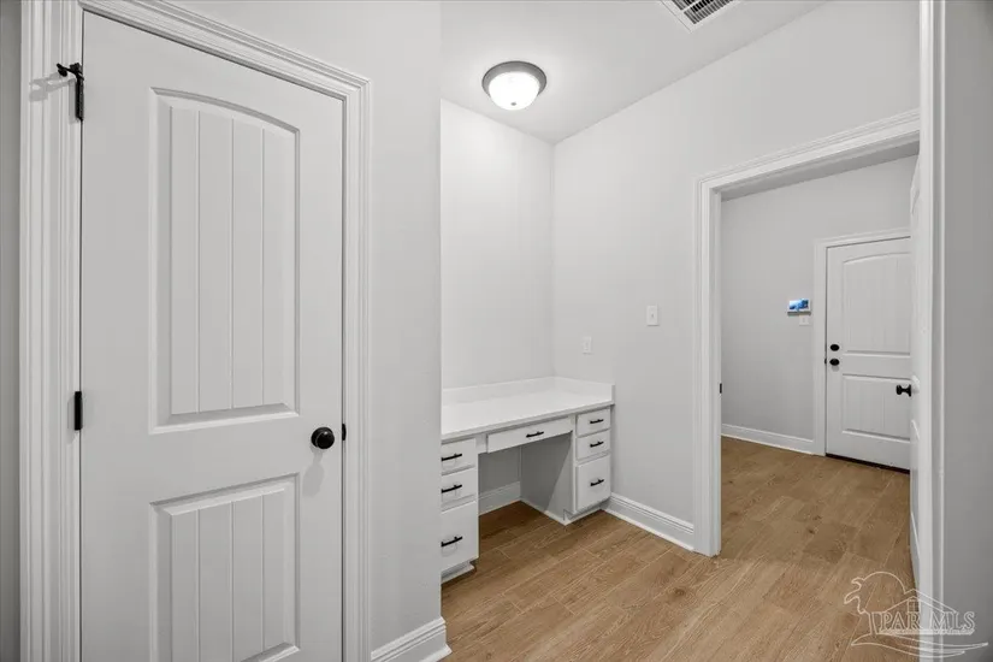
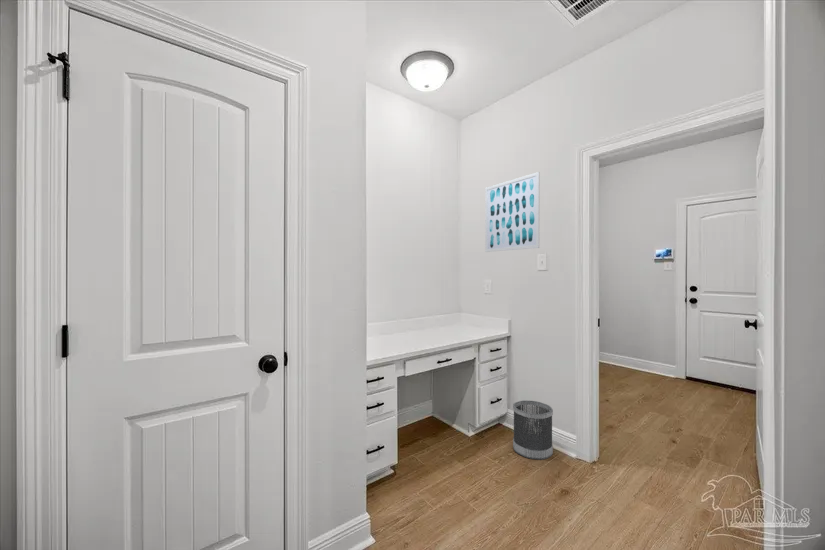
+ wastebasket (532, 428)
+ wall art (510, 215)
